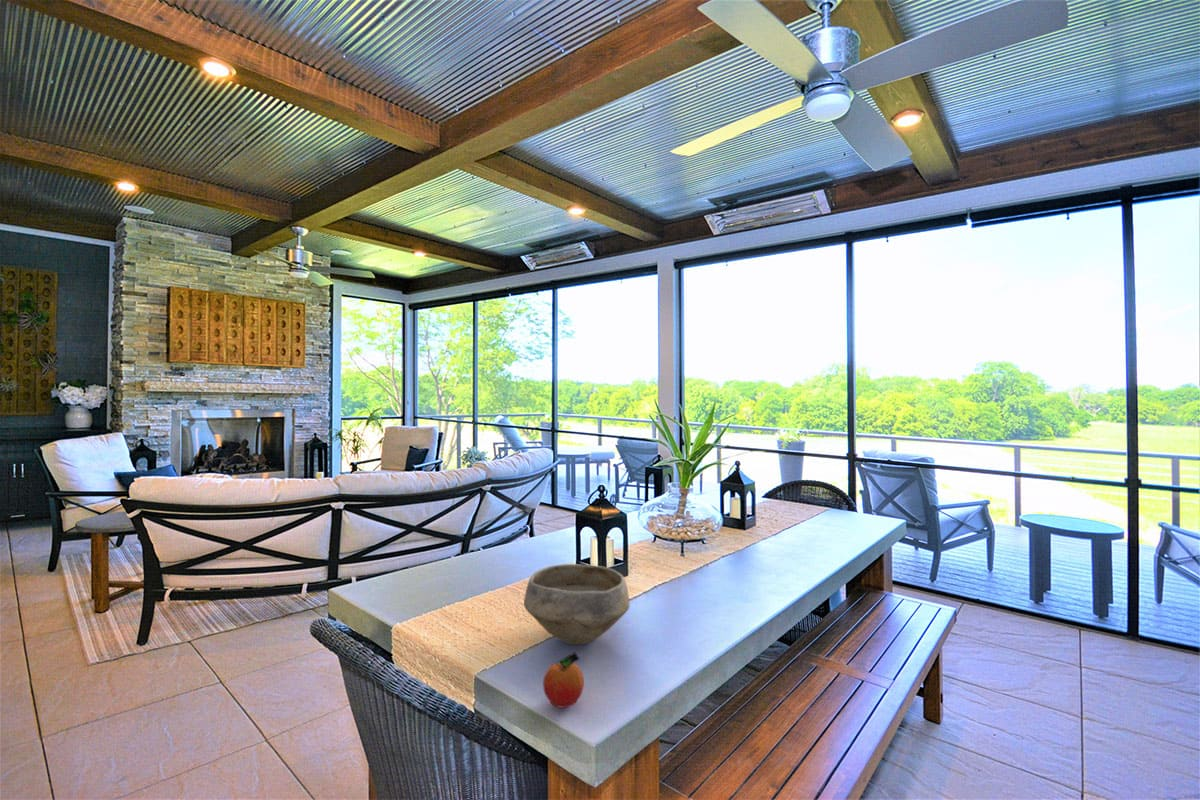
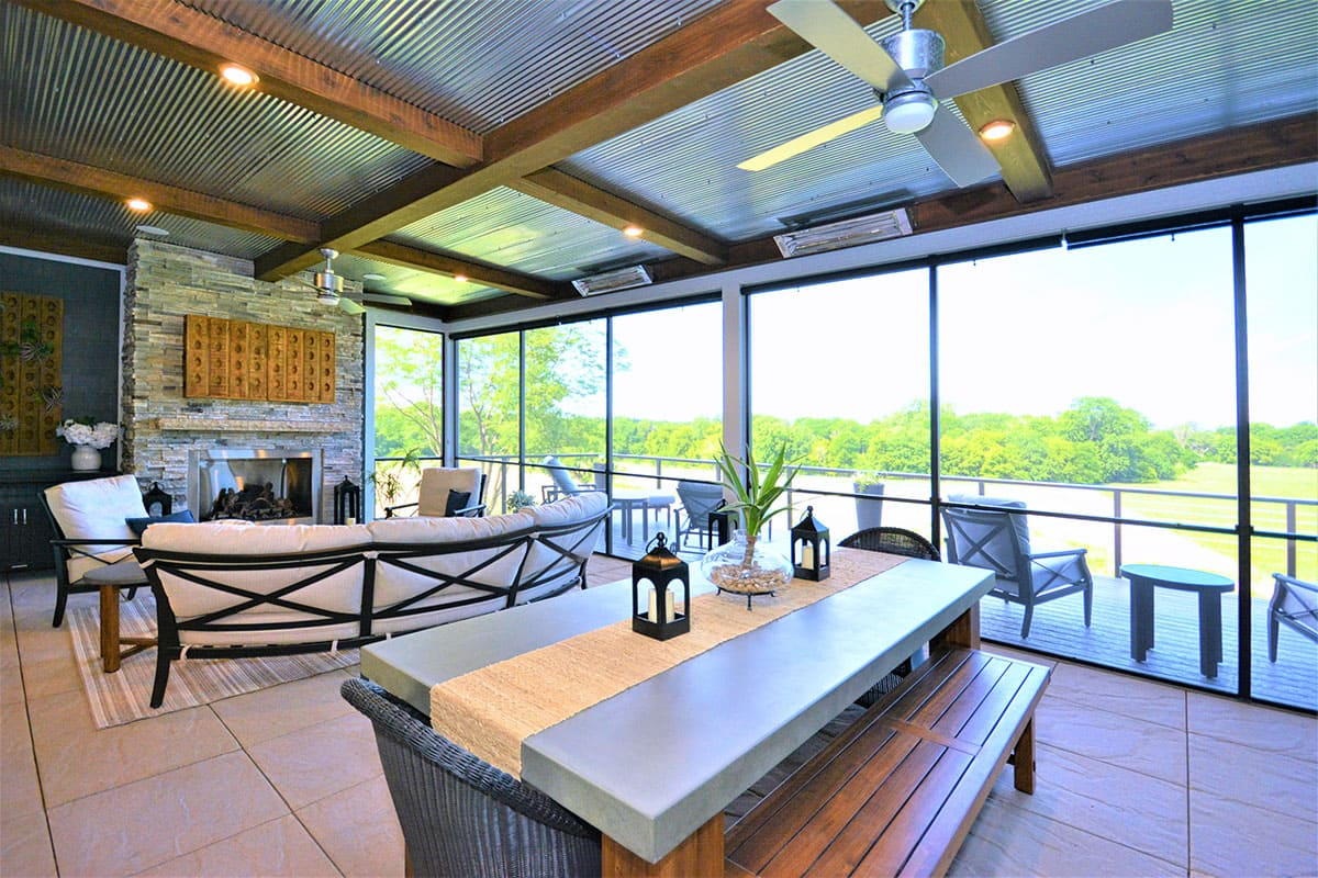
- fruit (563, 678)
- bowl (576, 606)
